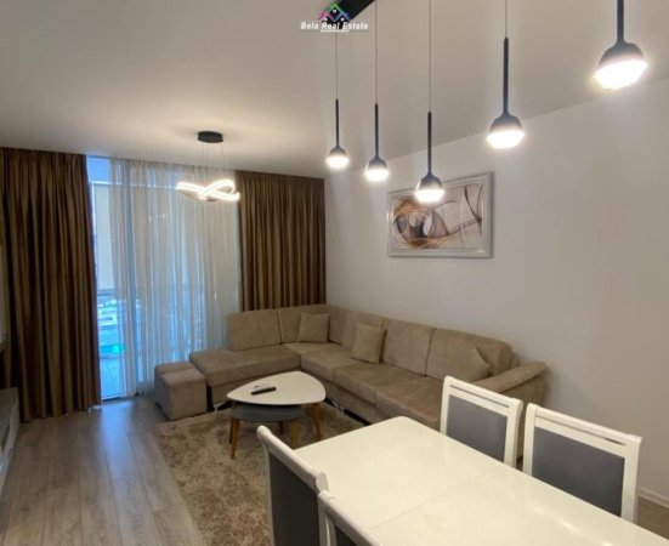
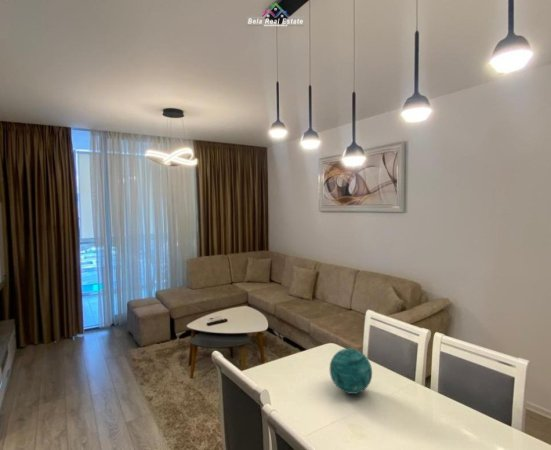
+ decorative orb (350, 370)
